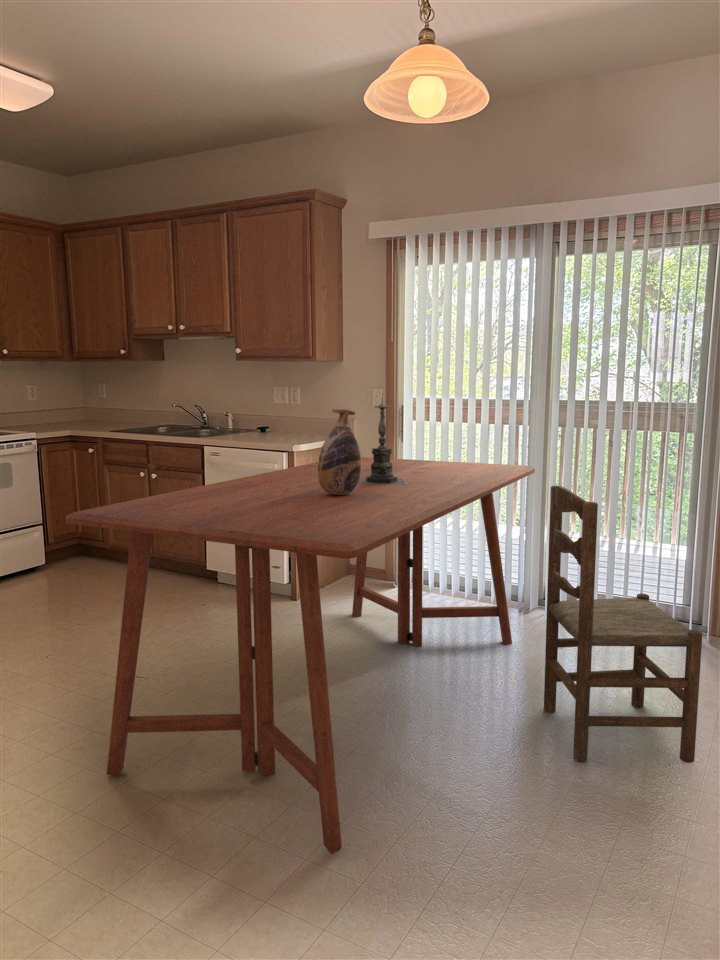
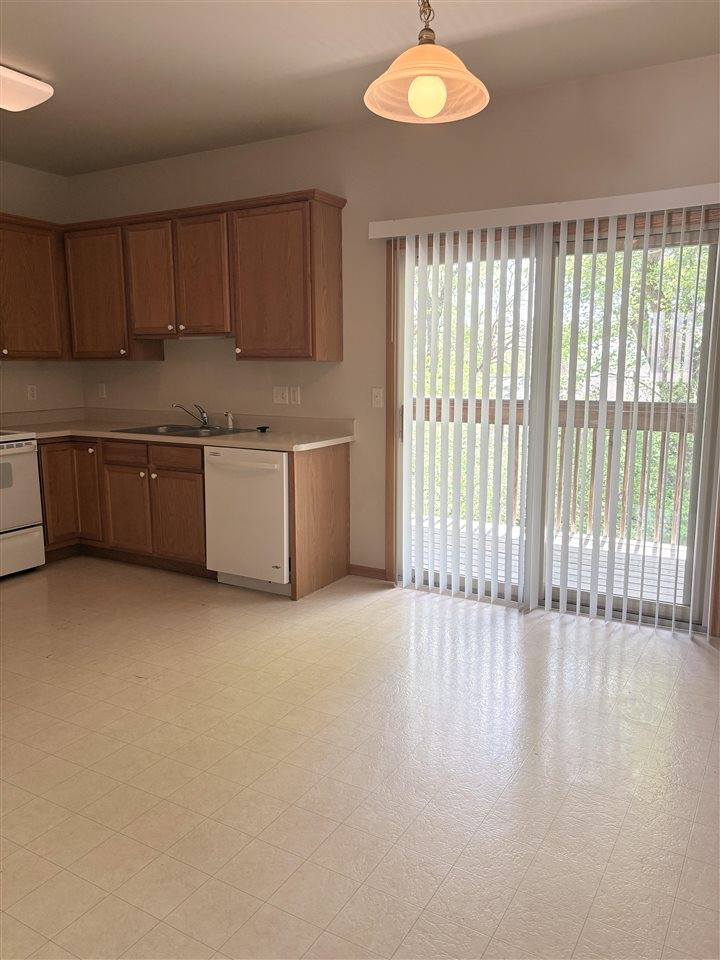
- dining table (354, 592)
- dining chair (615, 612)
- vase (339, 451)
- candle holder (382, 436)
